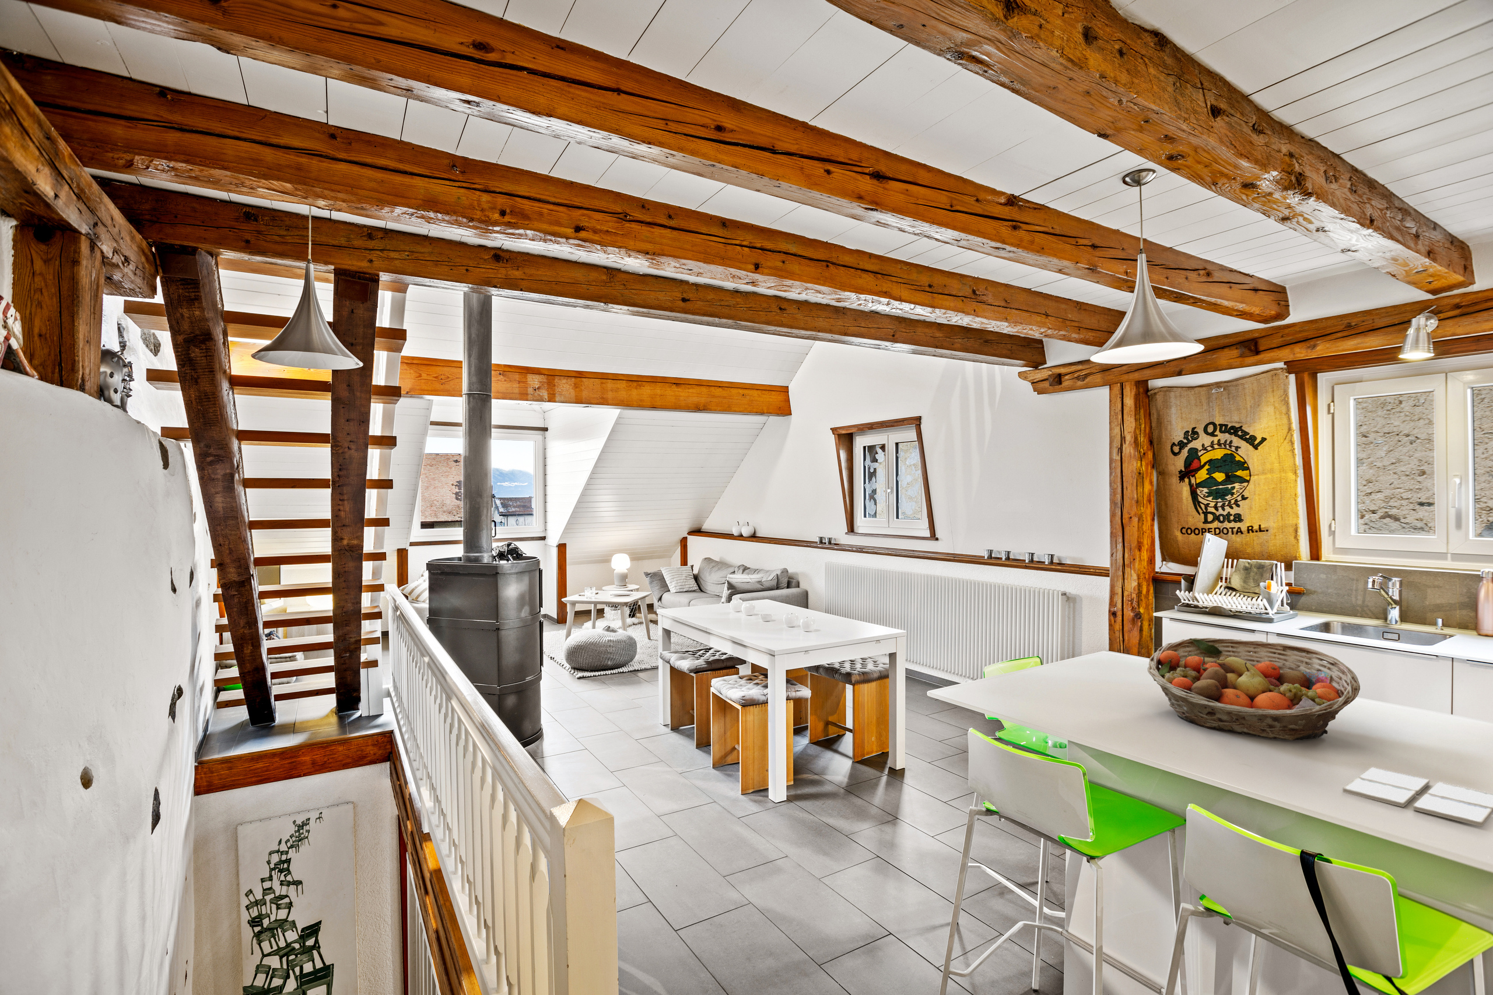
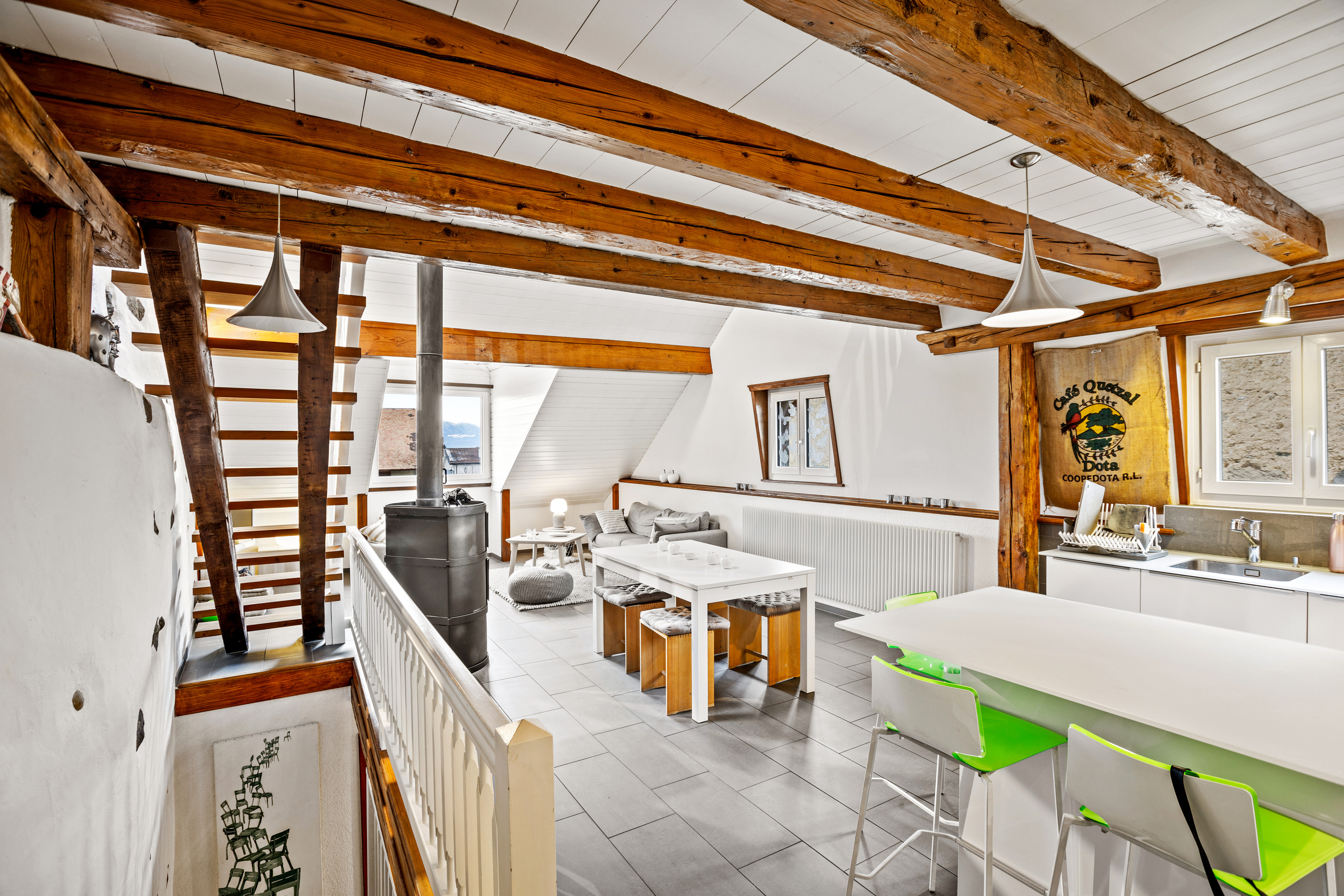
- drink coaster (1421, 792)
- fruit basket (1246, 685)
